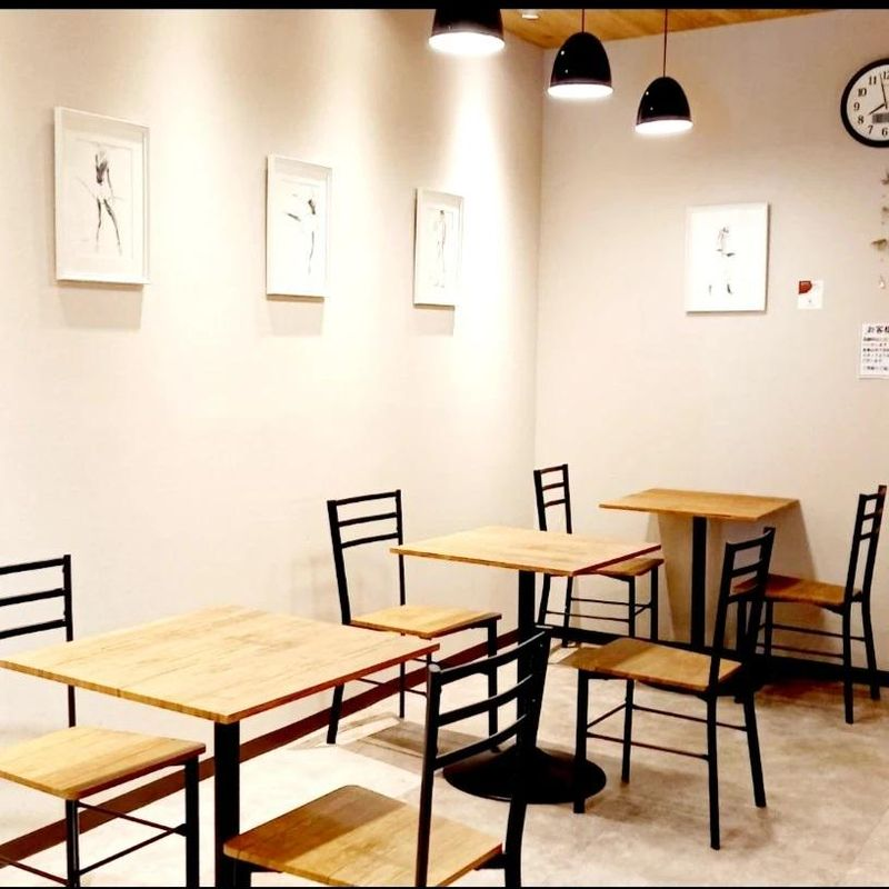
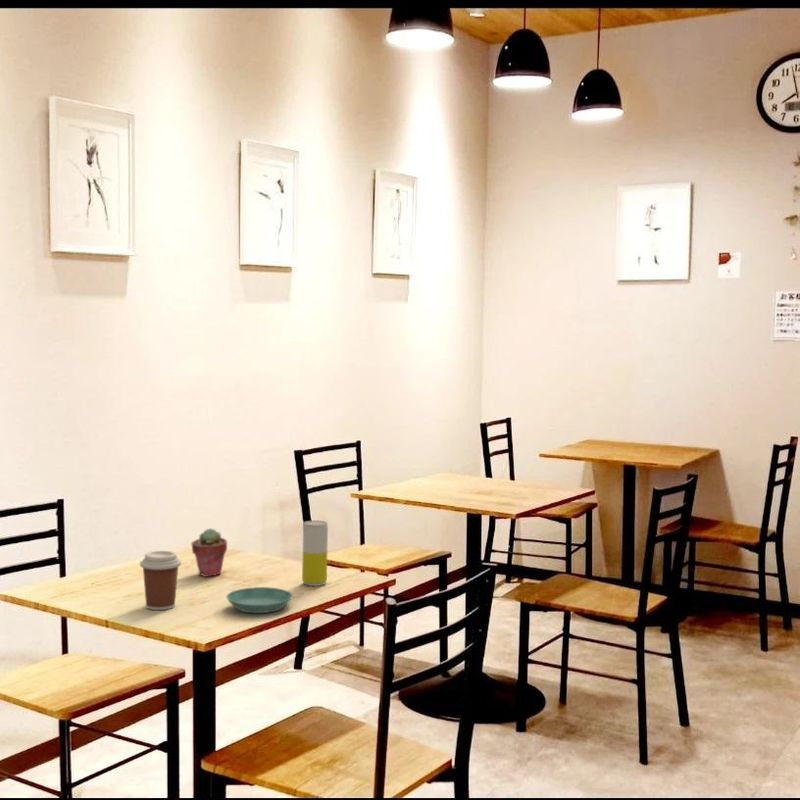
+ beverage can (314, 552)
+ potted succulent (209, 550)
+ coffee cup (160, 580)
+ saucer (259, 601)
